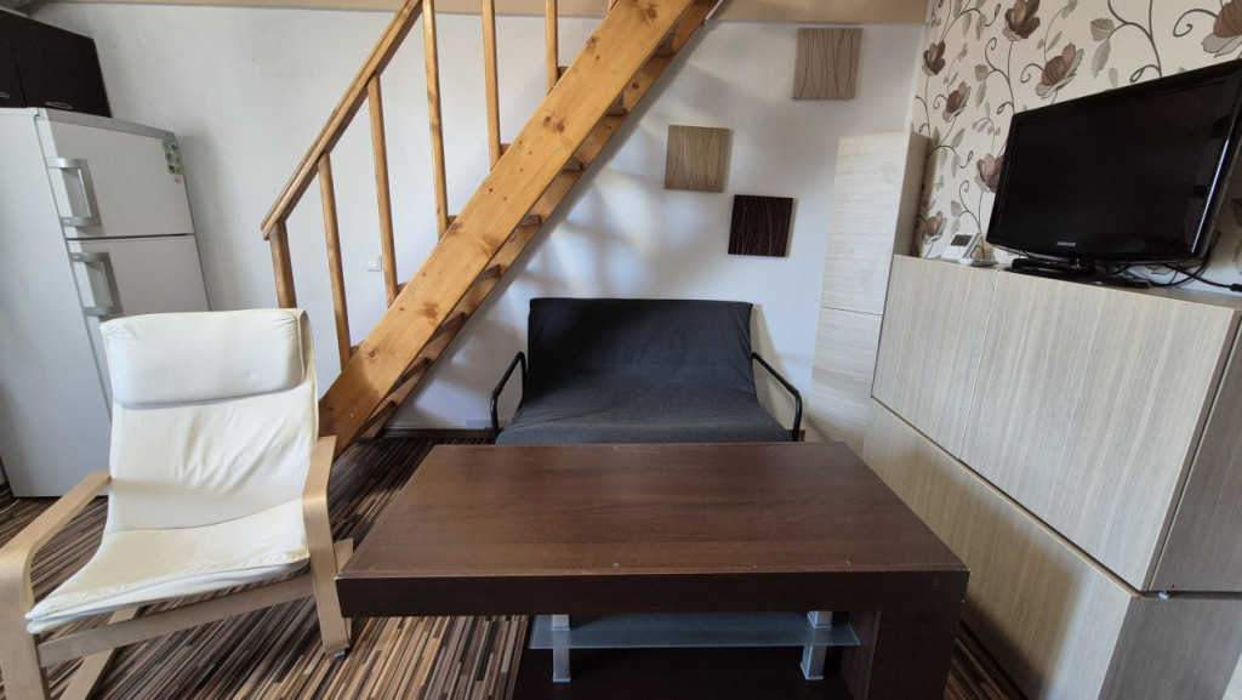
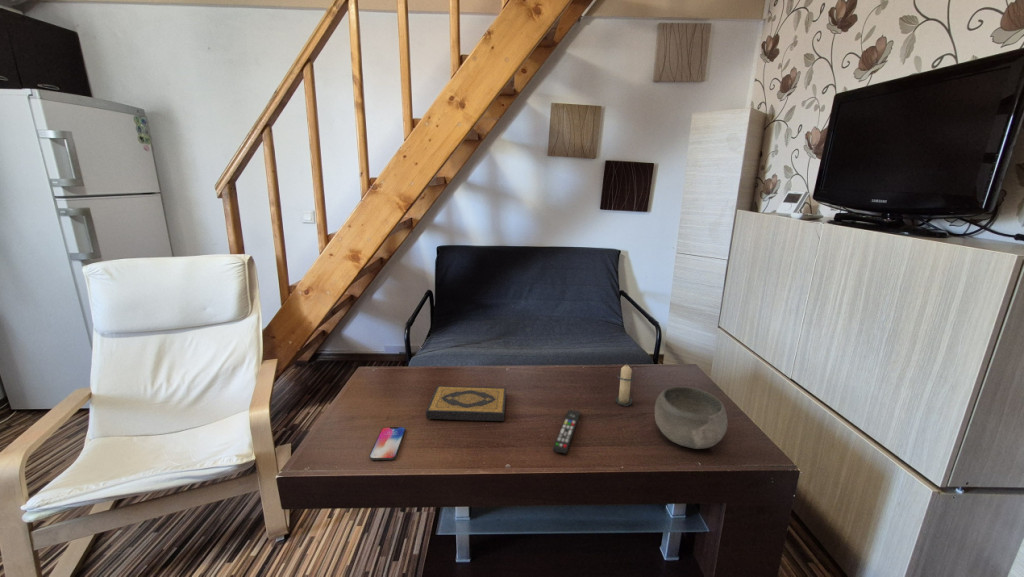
+ remote control (567, 429)
+ candle (625, 383)
+ bowl (689, 419)
+ hardback book (468, 402)
+ smartphone (388, 442)
